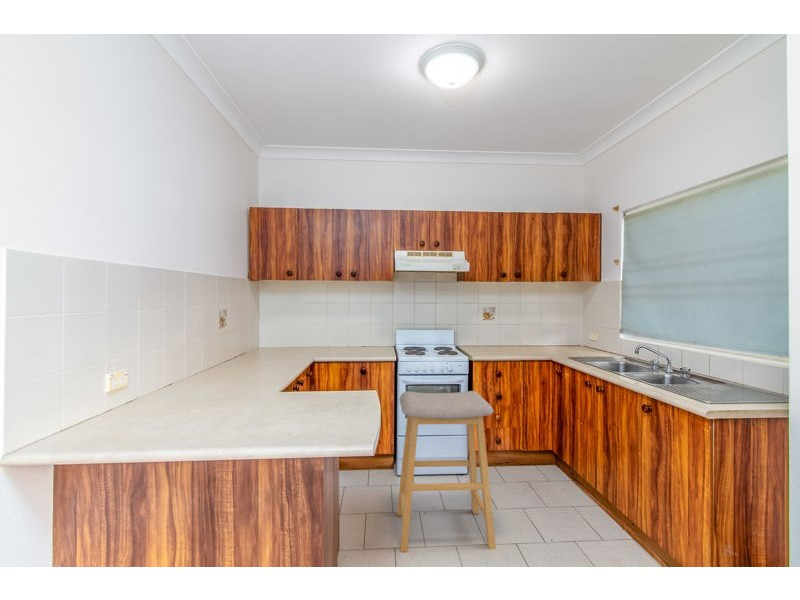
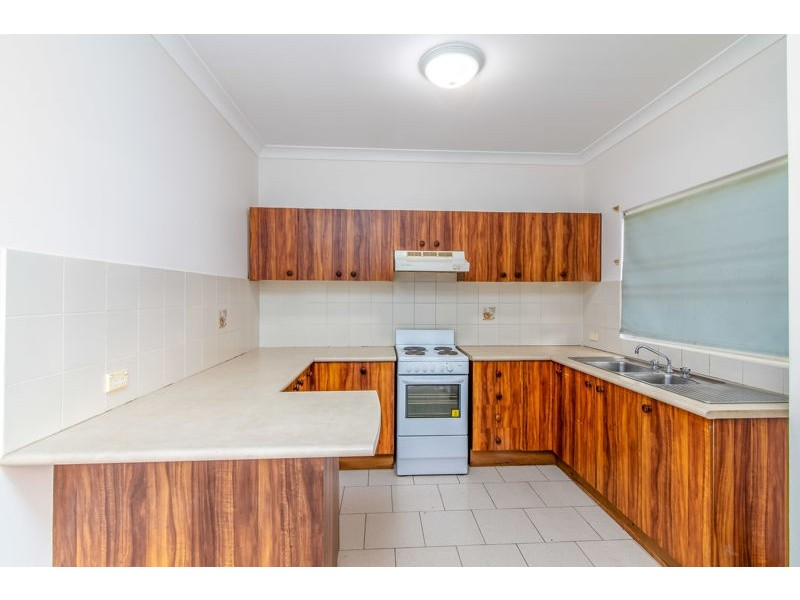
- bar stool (443, 462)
